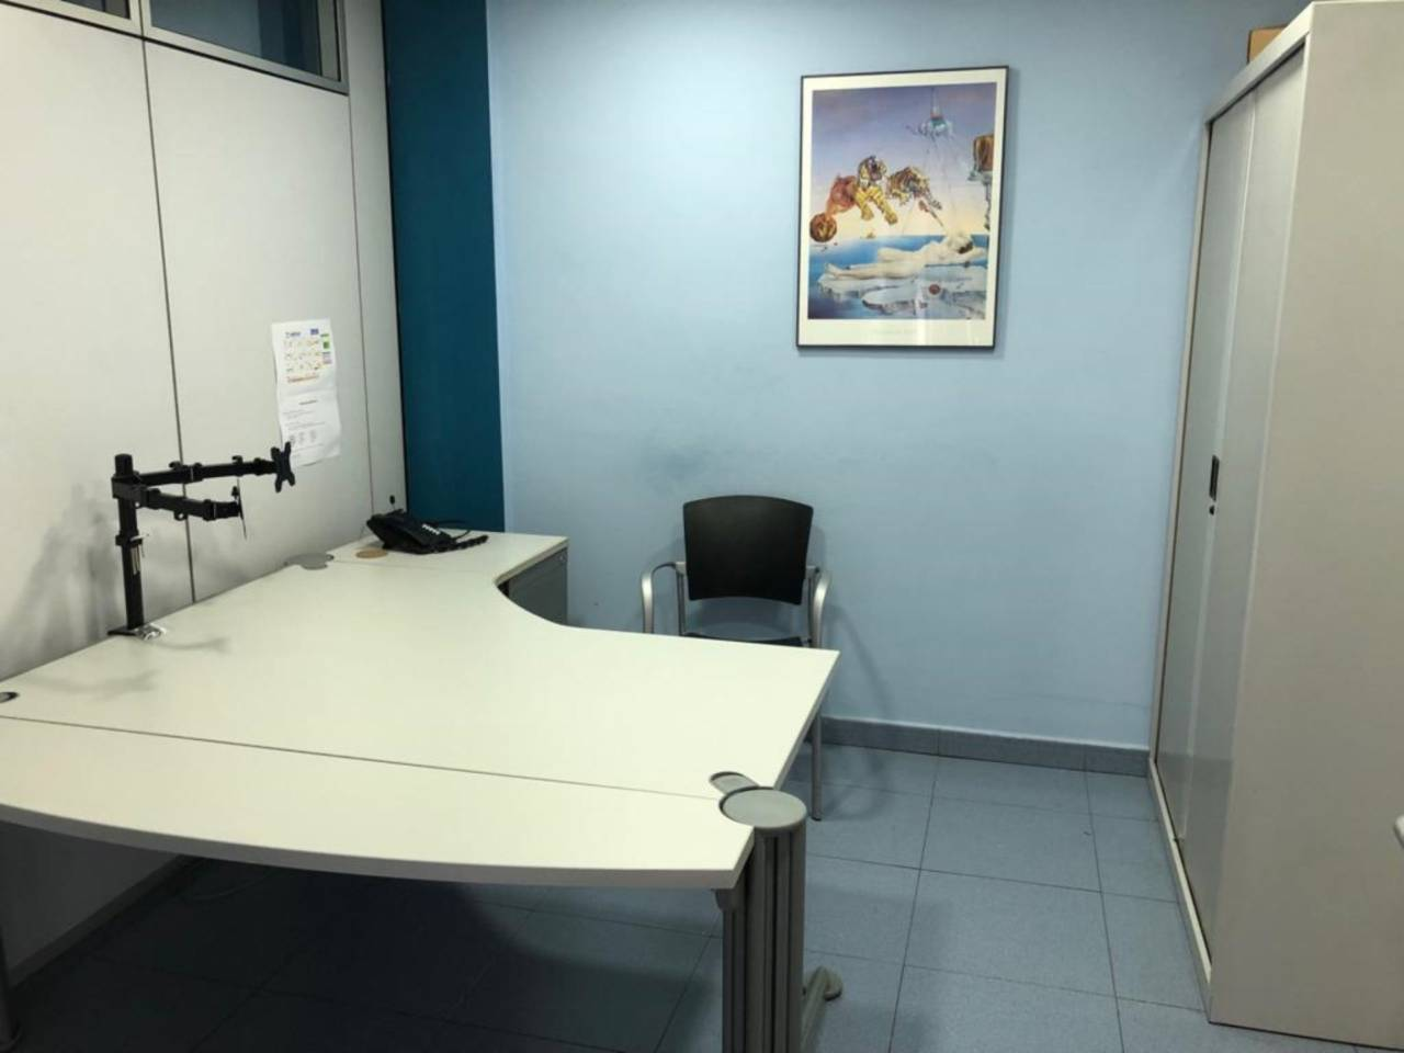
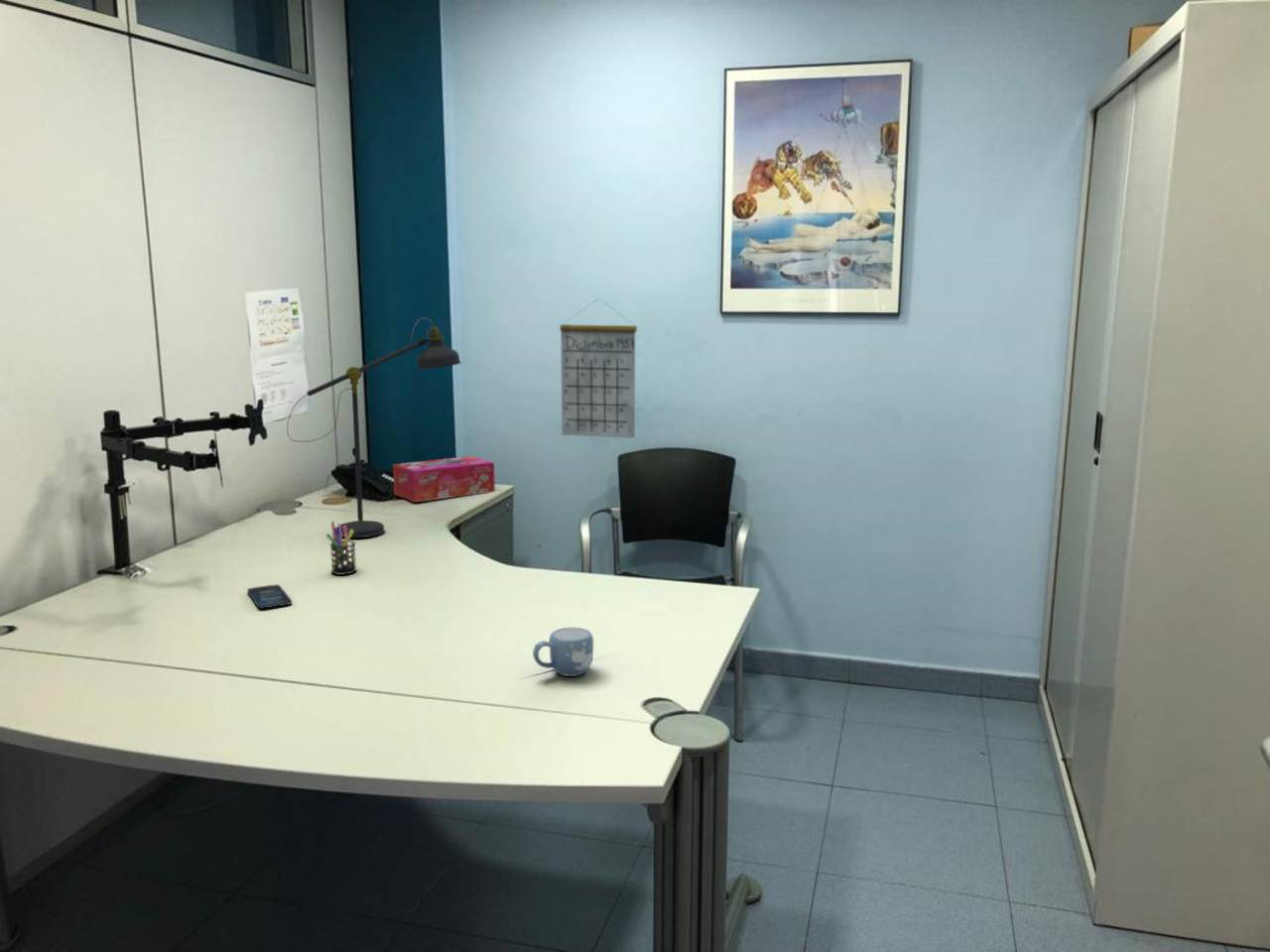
+ calendar (597, 368)
+ tissue box (444, 478)
+ mug (563, 654)
+ smartphone (269, 596)
+ desk lamp (358, 425)
+ pen holder (339, 547)
